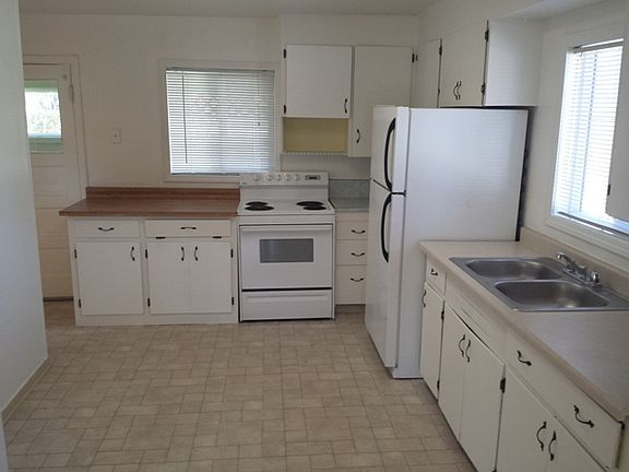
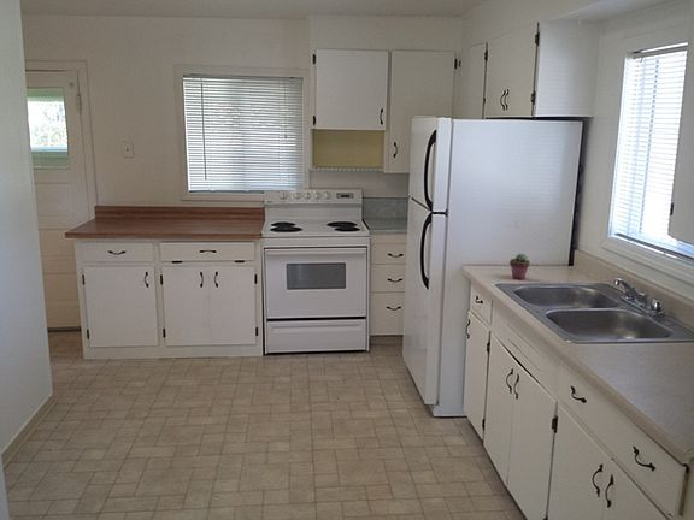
+ potted succulent (519, 265)
